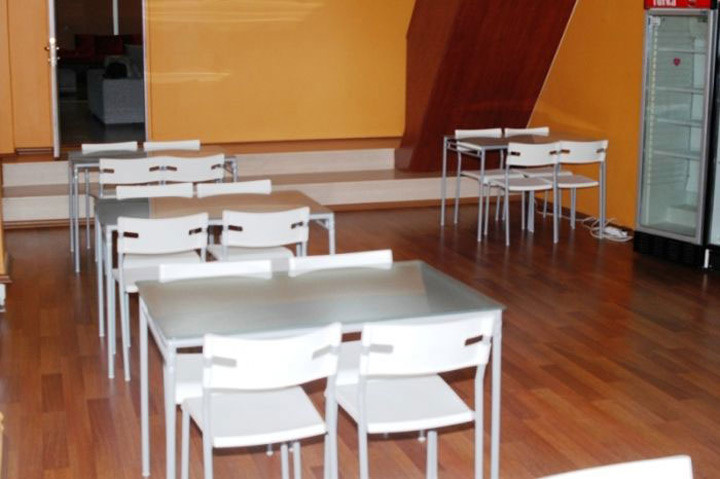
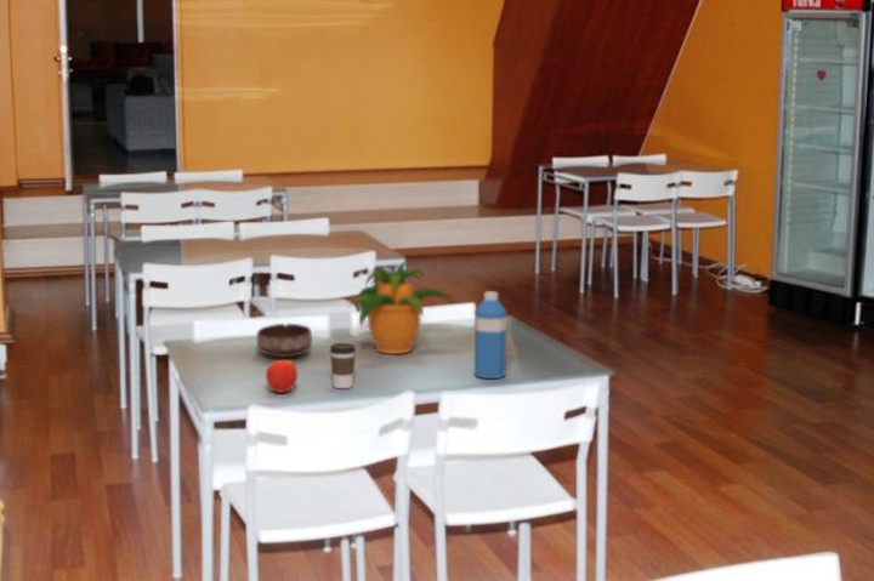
+ potted plant (401, 306)
+ apple (282, 375)
+ water bottle (490, 334)
+ coffee cup (342, 365)
+ bowl (284, 341)
